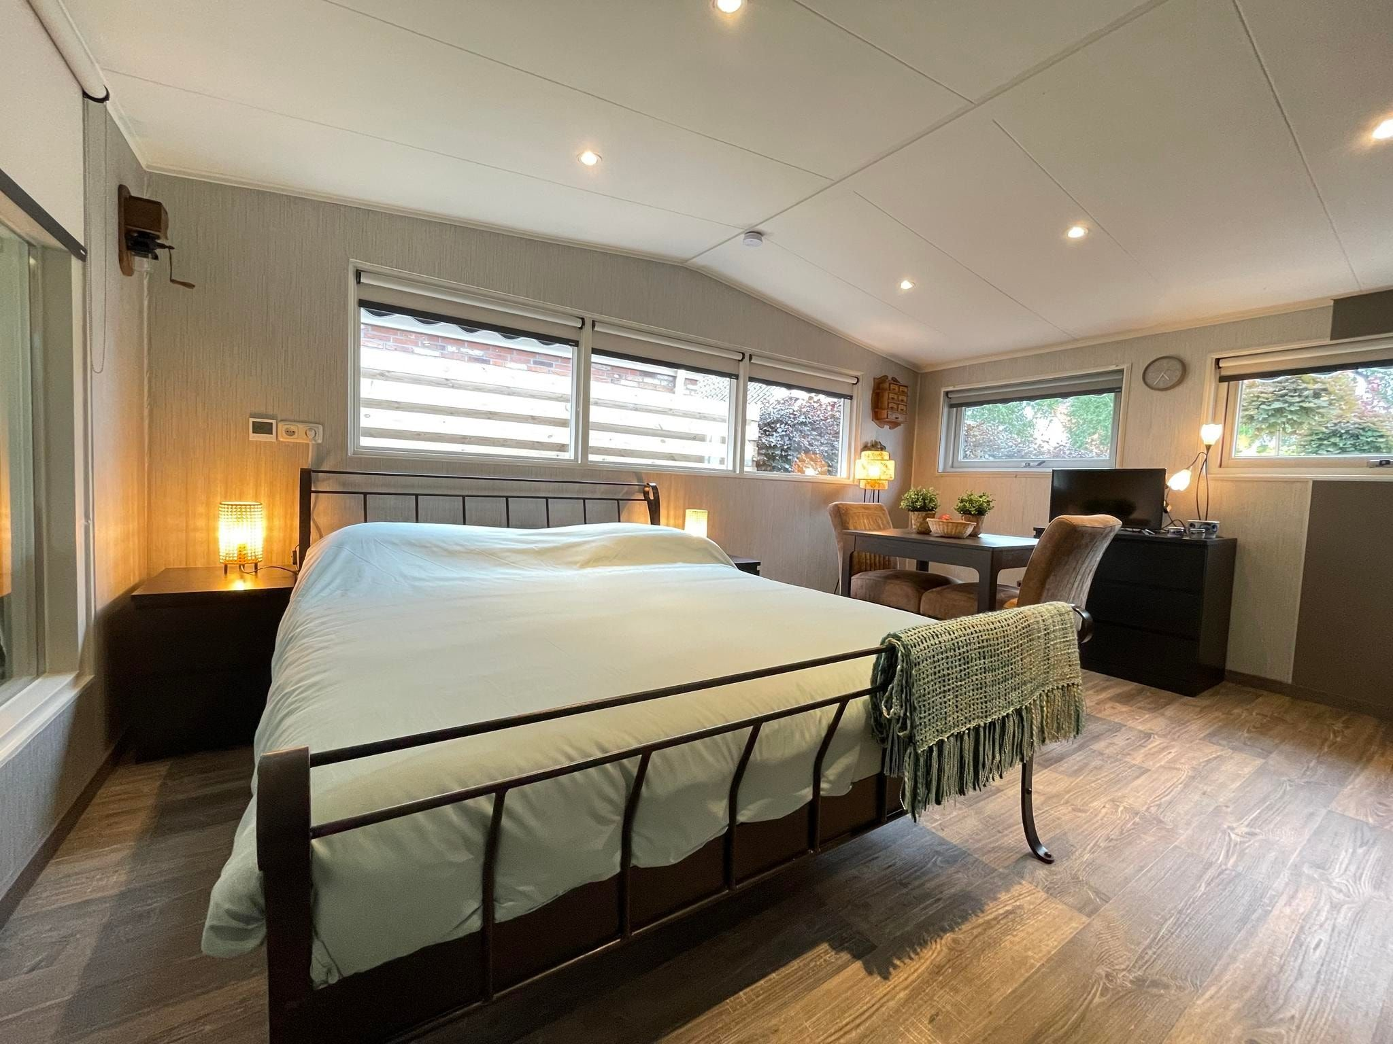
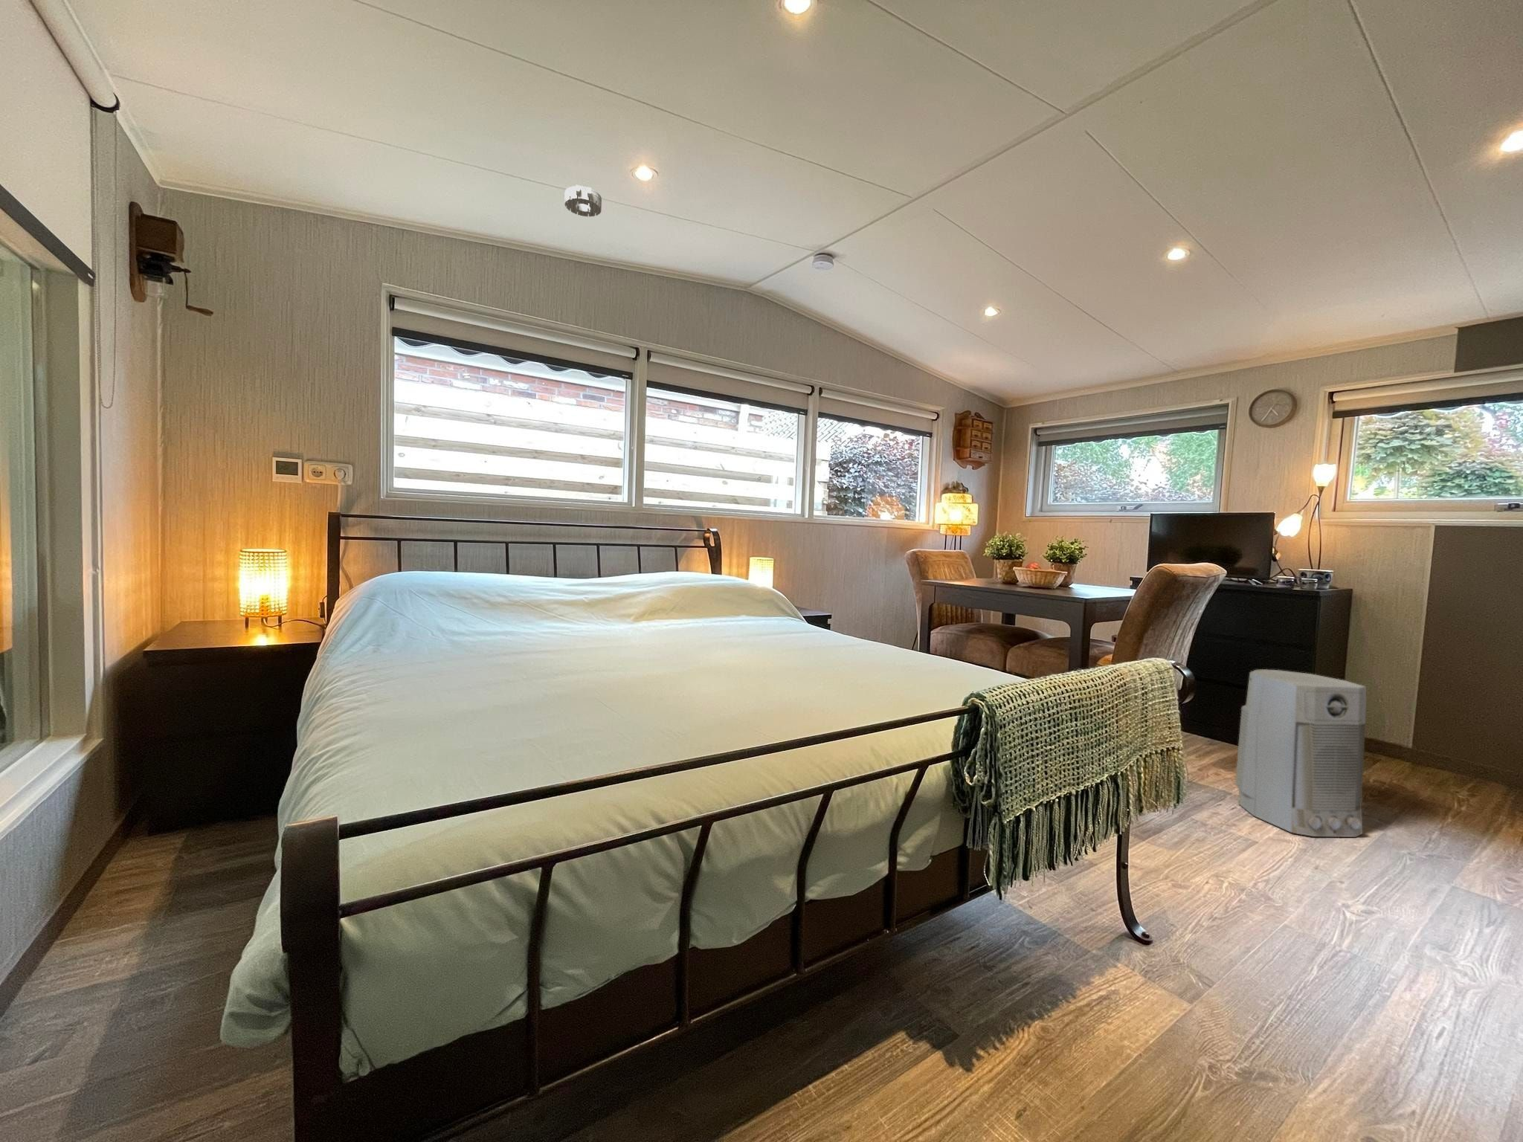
+ air purifier (1296, 746)
+ smoke detector (583, 200)
